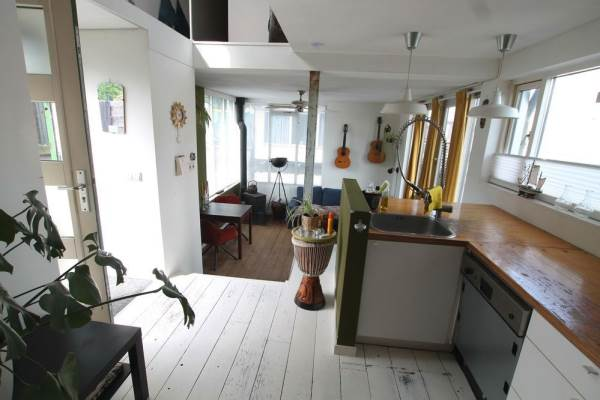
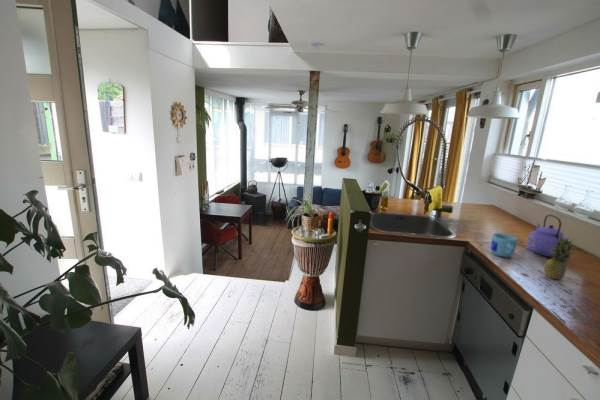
+ fruit (561, 257)
+ kettle (546, 233)
+ mug (504, 246)
